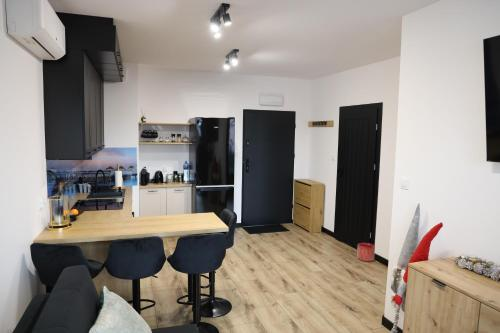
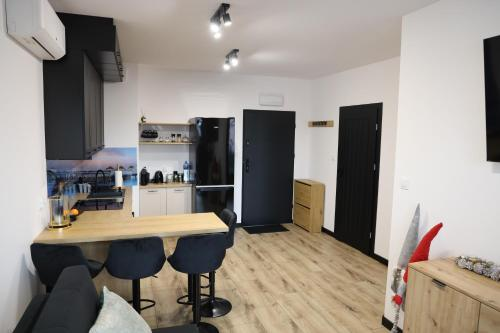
- planter (365, 252)
